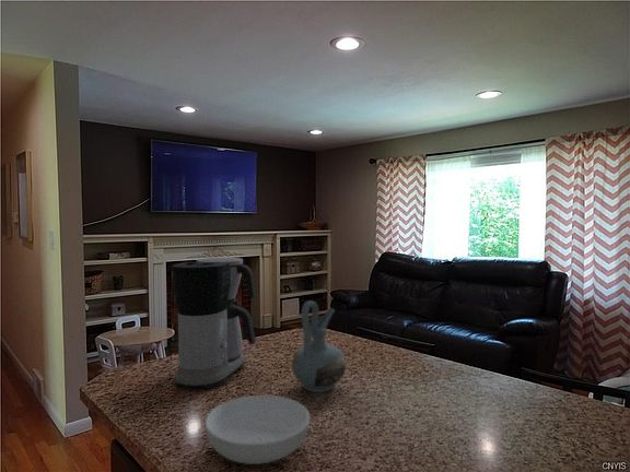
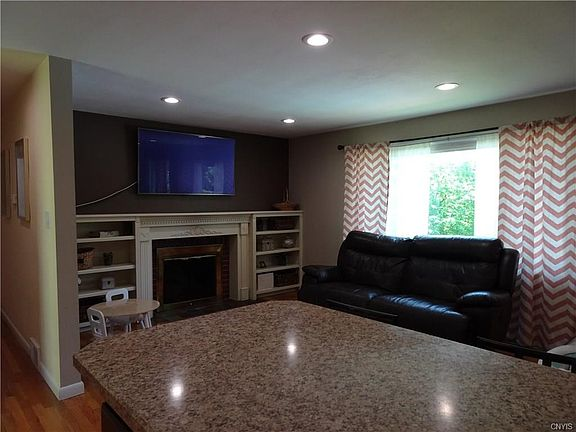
- serving bowl (258, 432)
- coffee maker (217, 317)
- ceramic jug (318, 342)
